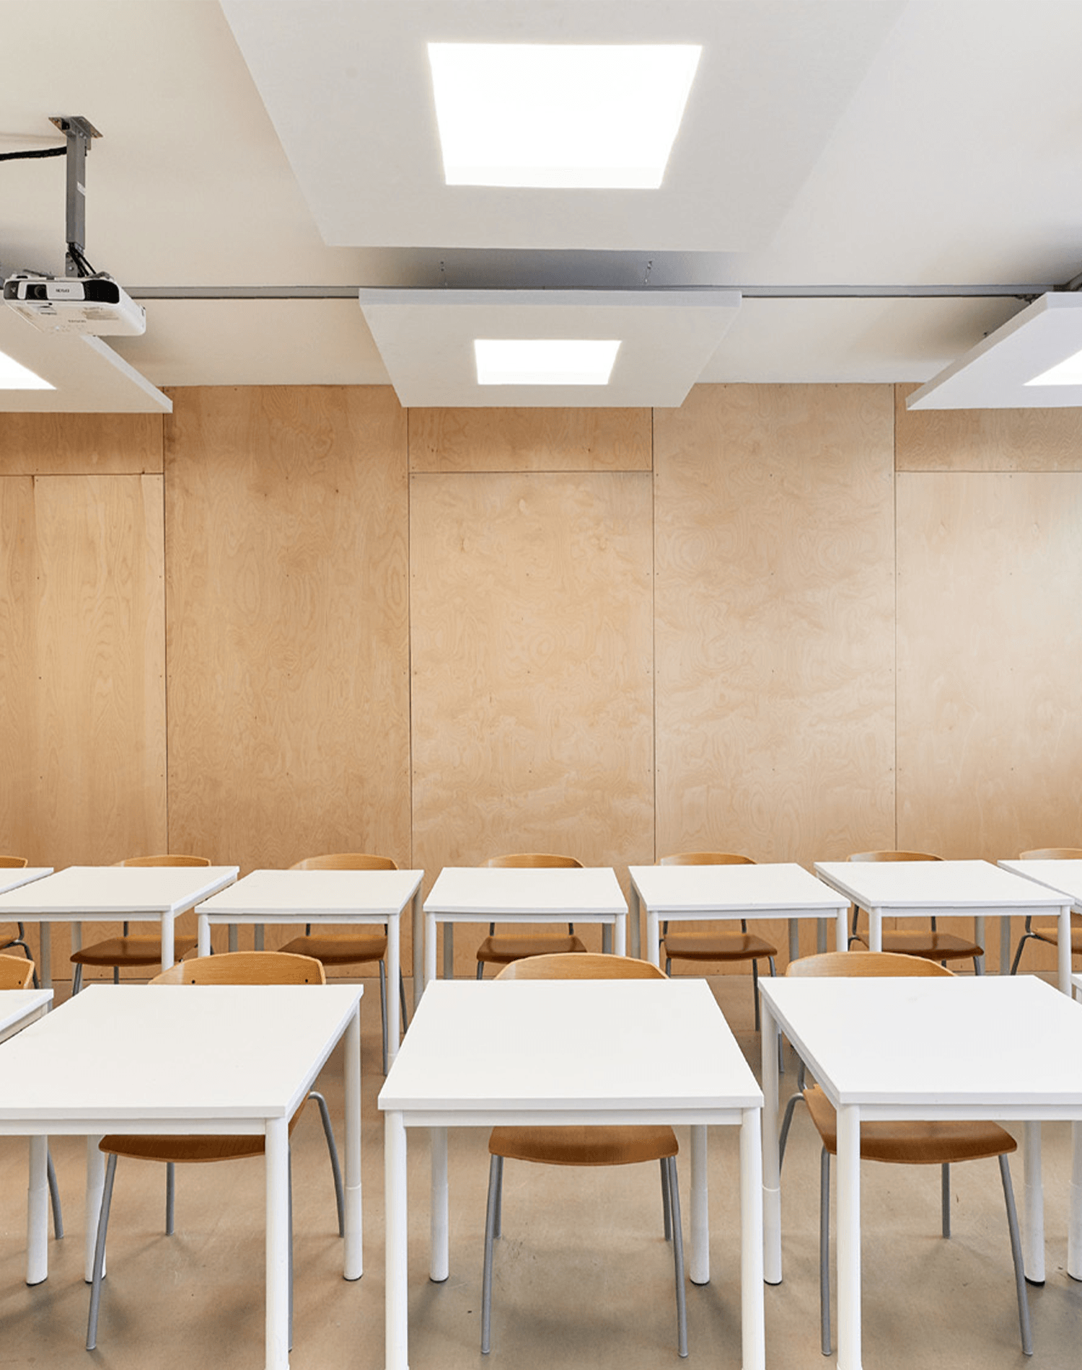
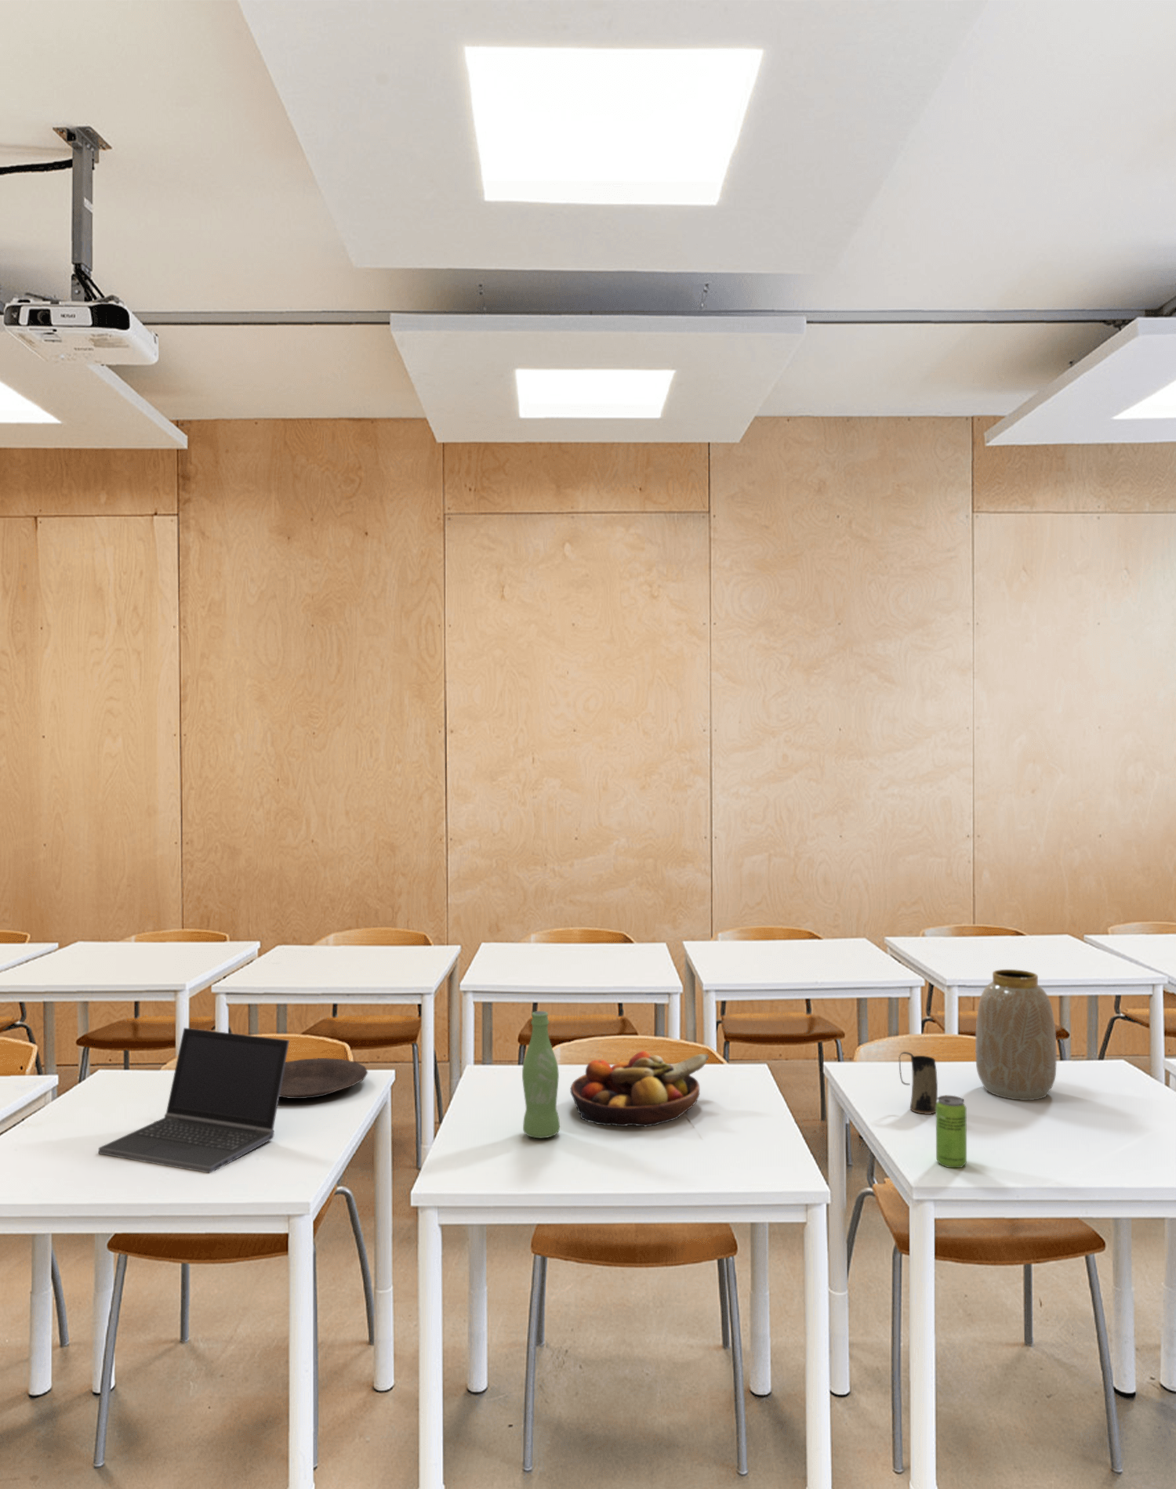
+ fruit bowl (636, 1079)
+ mug (919, 1082)
+ laptop computer (196, 1095)
+ vase (1015, 1032)
+ beverage can (951, 1131)
+ bottle (540, 1073)
+ plate (307, 1080)
